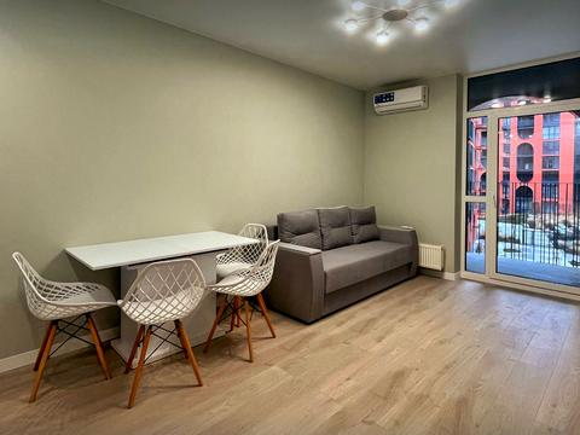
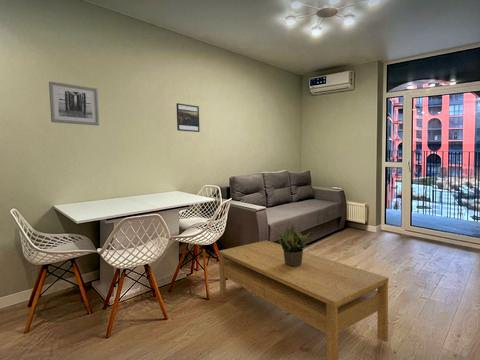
+ potted plant (297, 243)
+ coffee table (291, 289)
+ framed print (188, 118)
+ wall art (75, 104)
